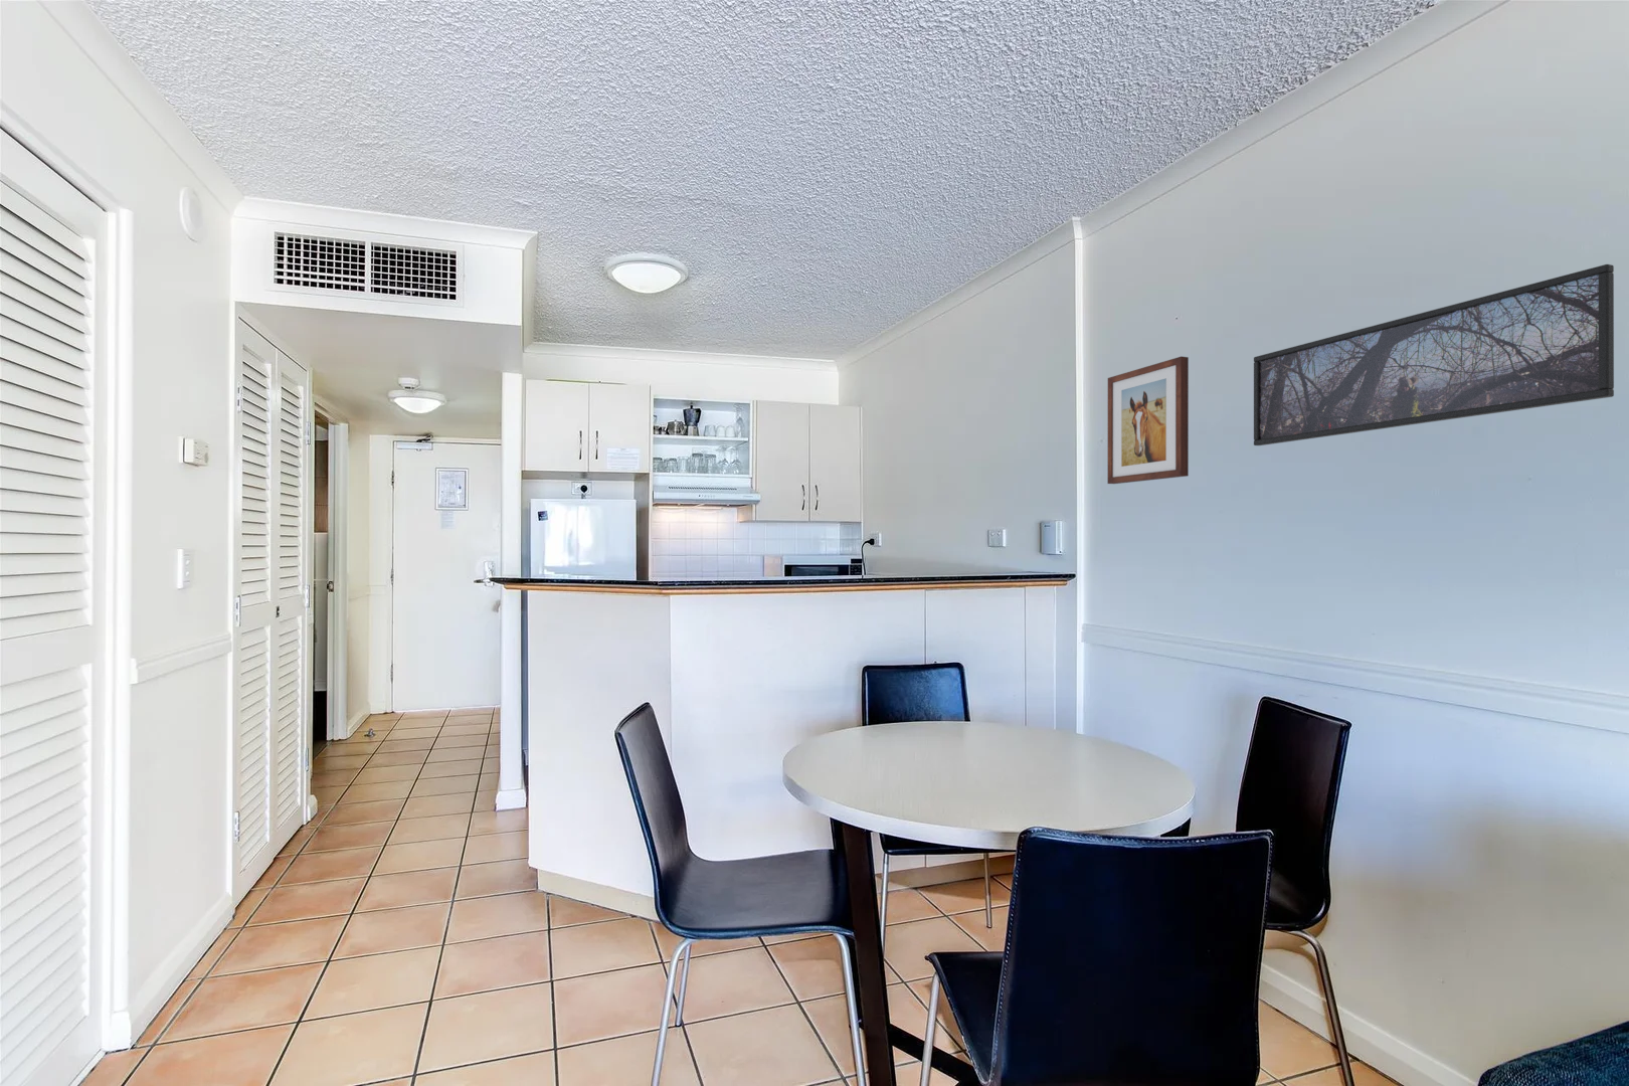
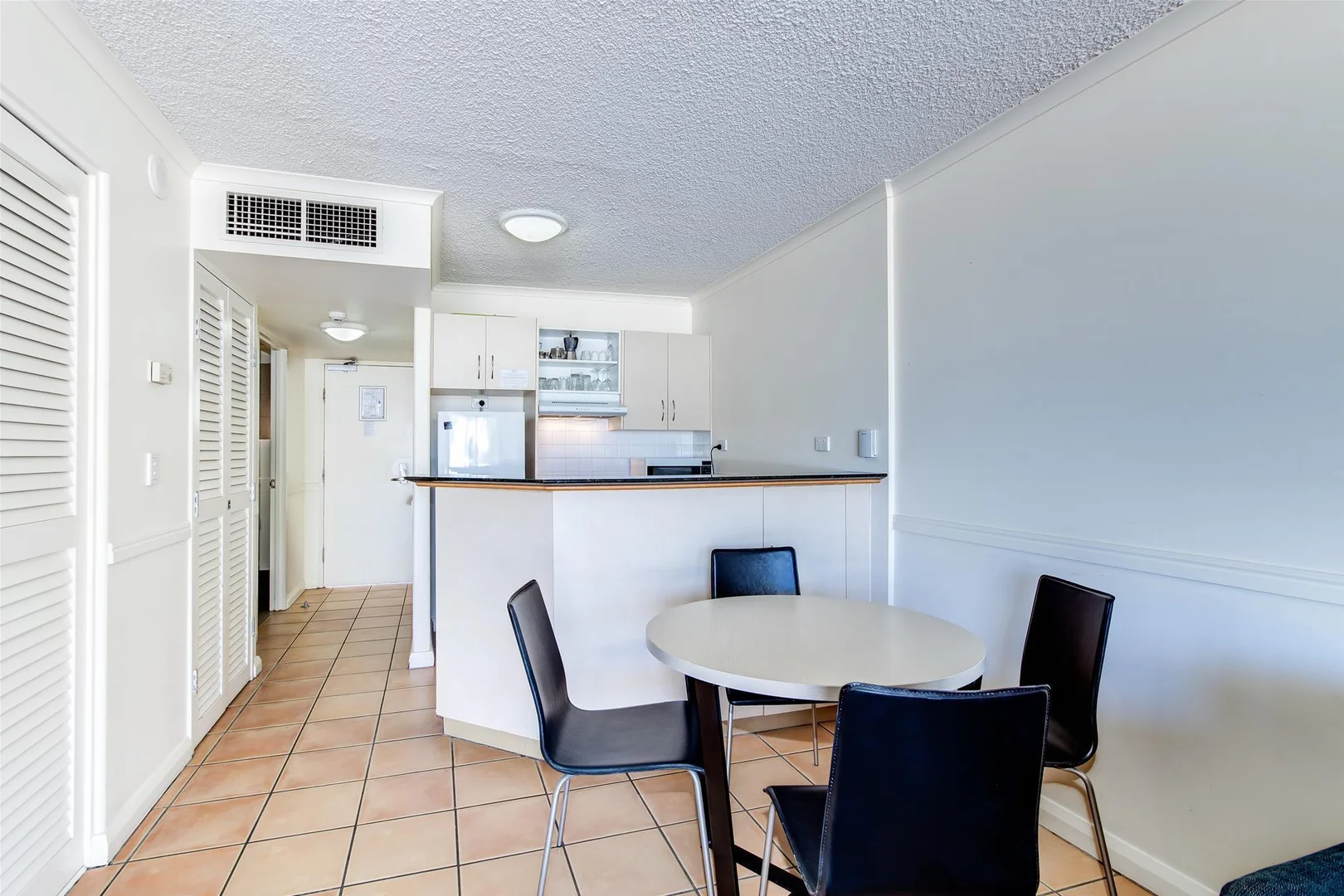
- wall art (1145, 423)
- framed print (1397, 372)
